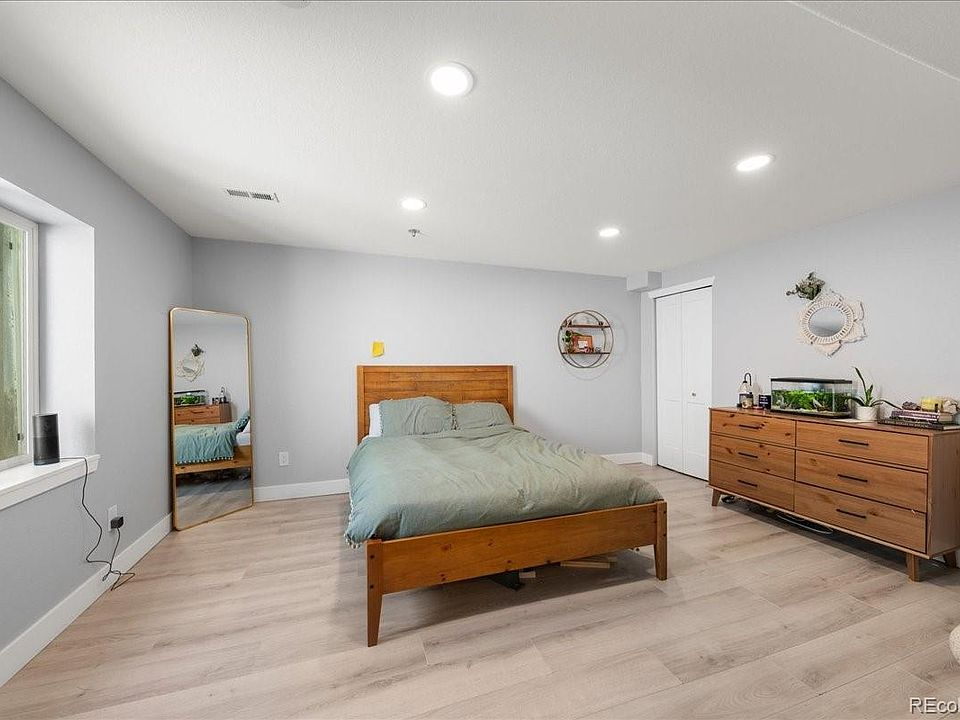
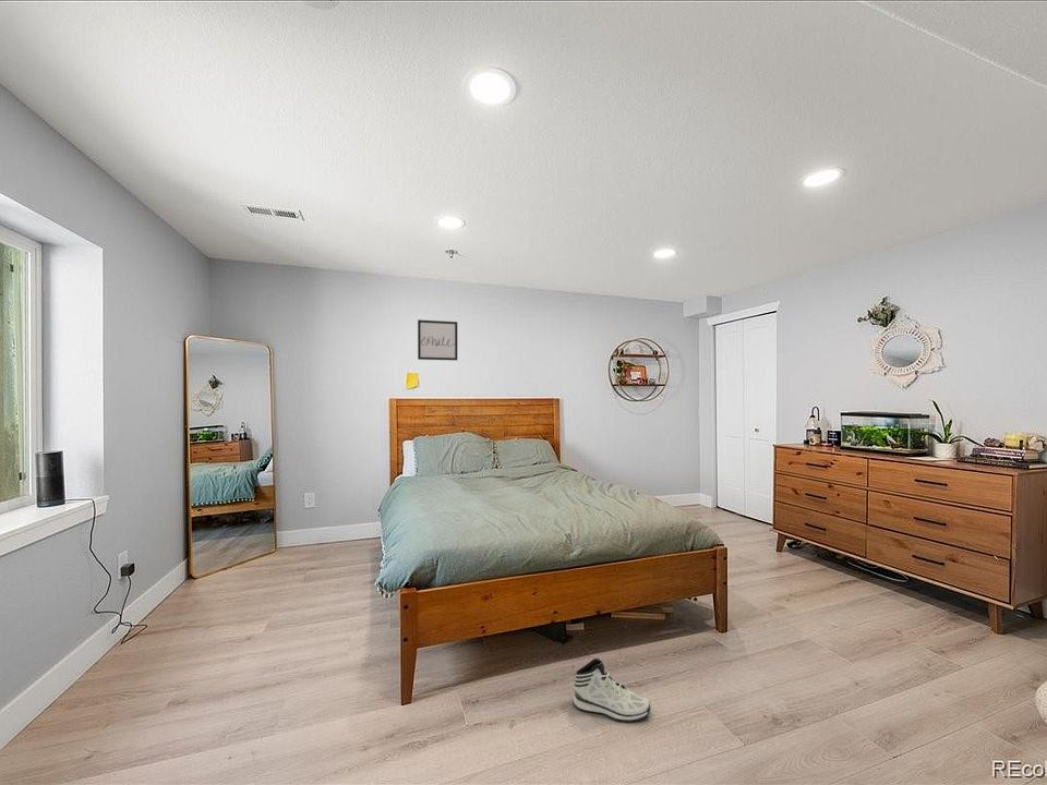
+ sneaker (611, 688)
+ wall art (437, 340)
